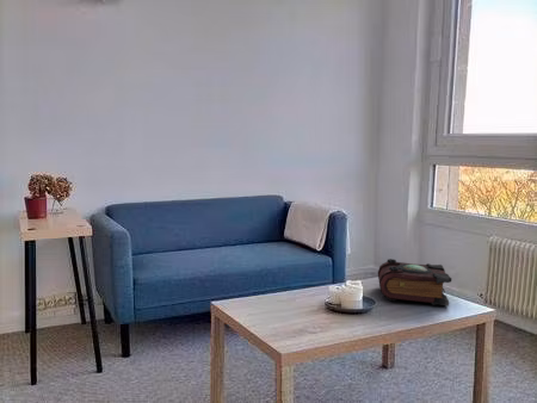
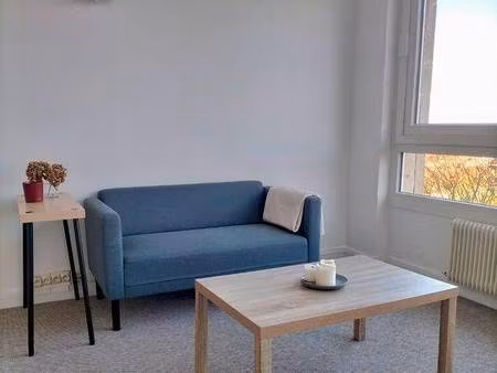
- book (412, 280)
